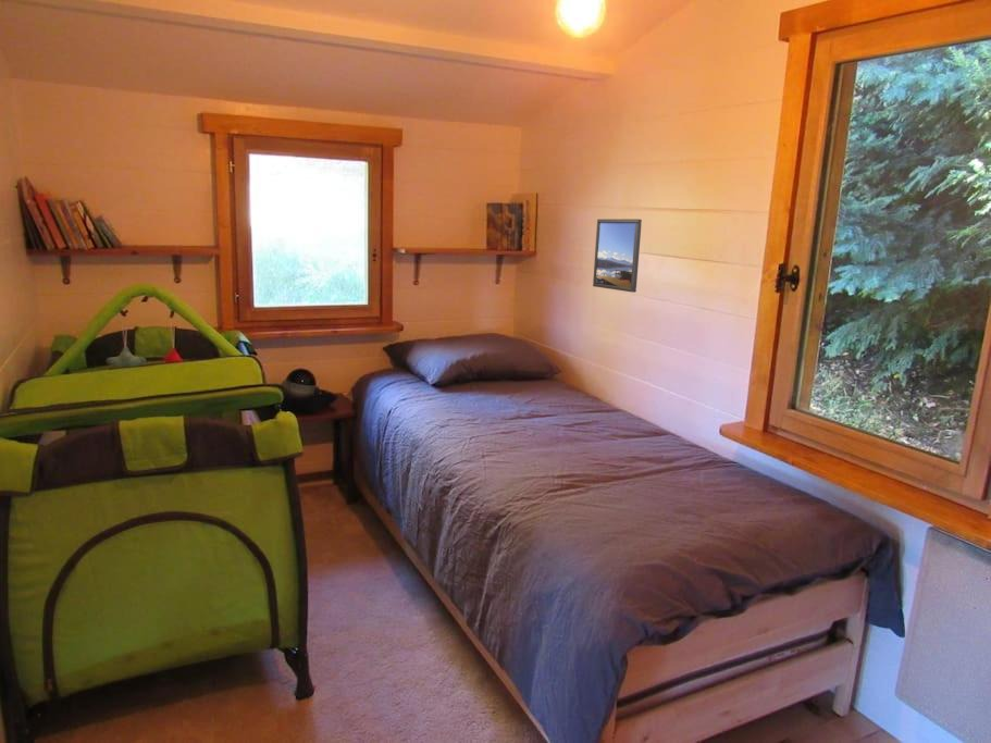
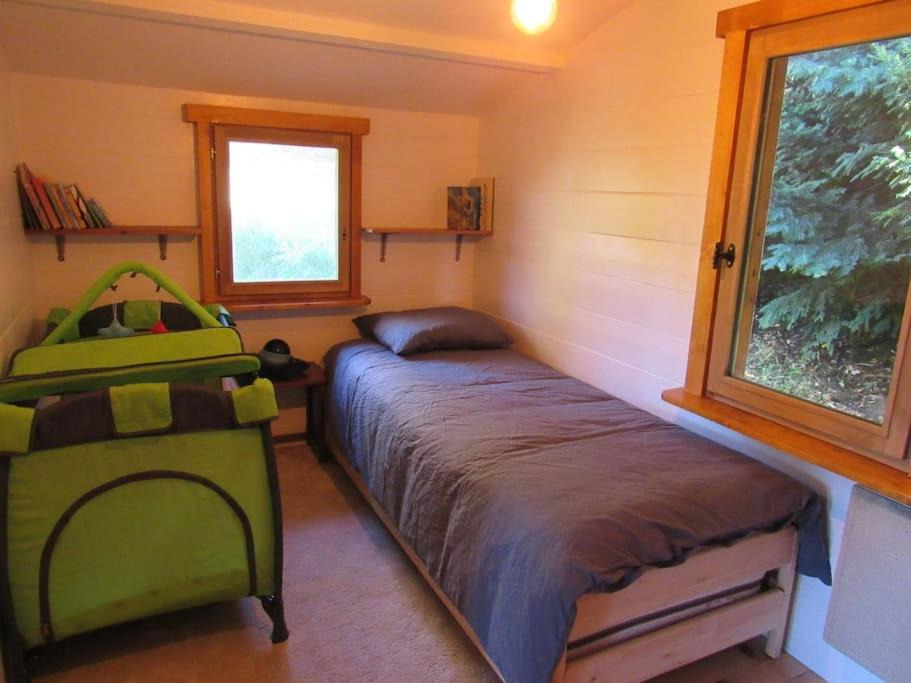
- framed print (616, 253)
